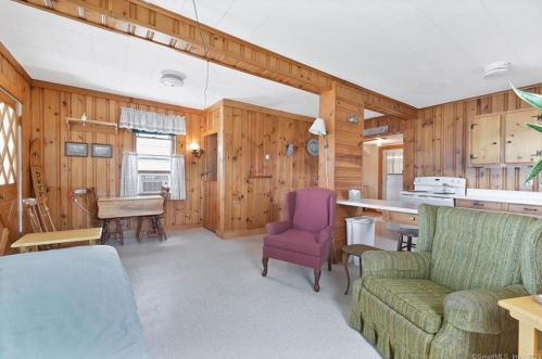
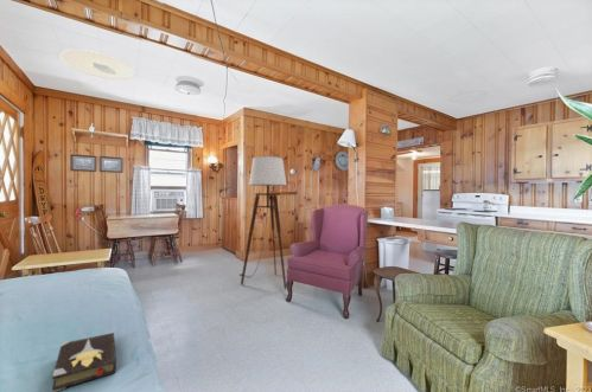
+ floor lamp (266, 219)
+ hardback book (87, 356)
+ ceiling light (100, 63)
